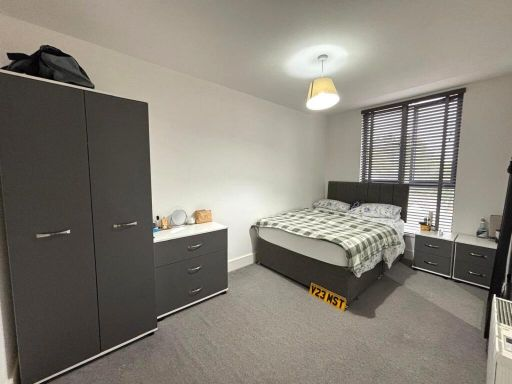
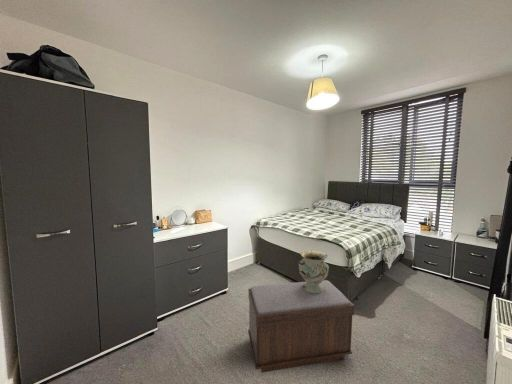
+ bench (297, 320)
+ decorative vase (313, 271)
